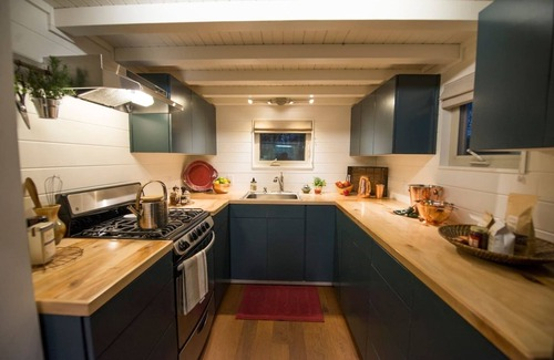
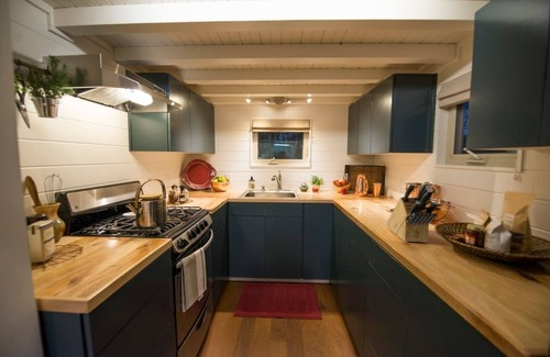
+ knife block (409, 209)
